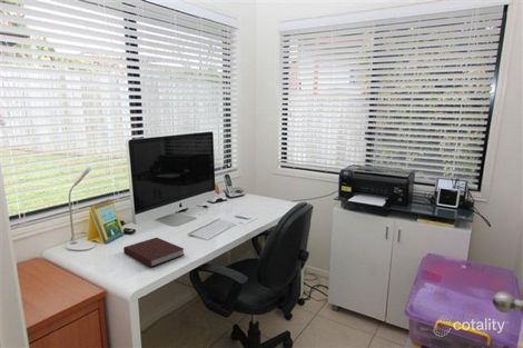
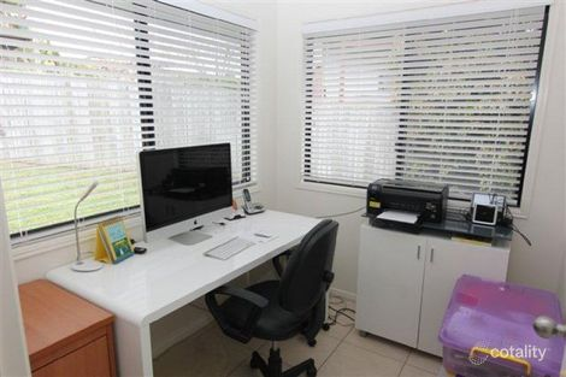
- notebook (154, 250)
